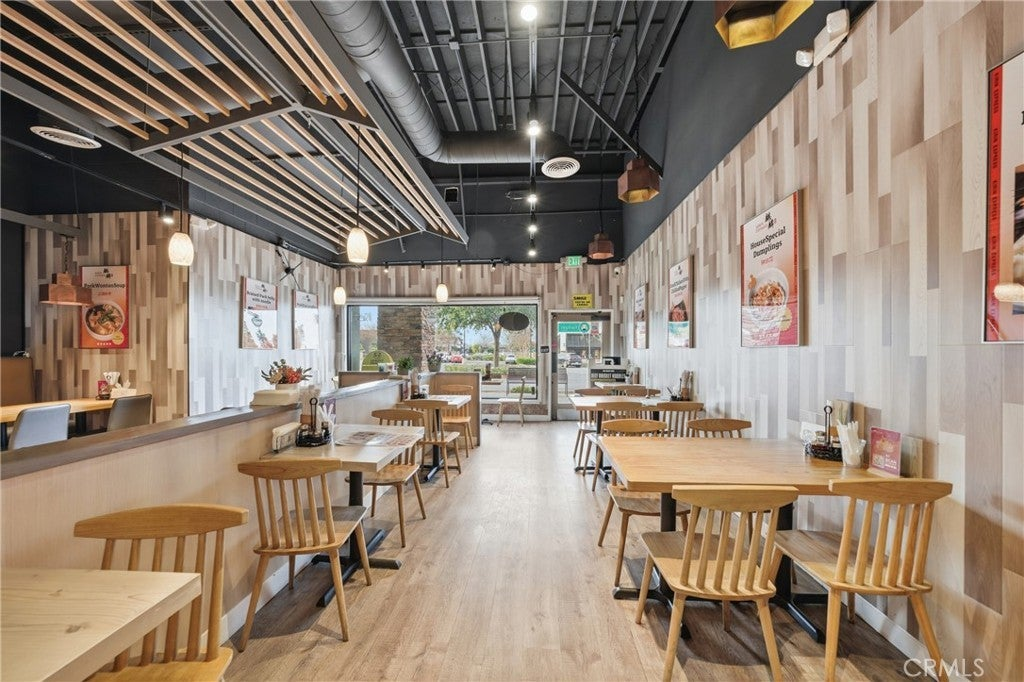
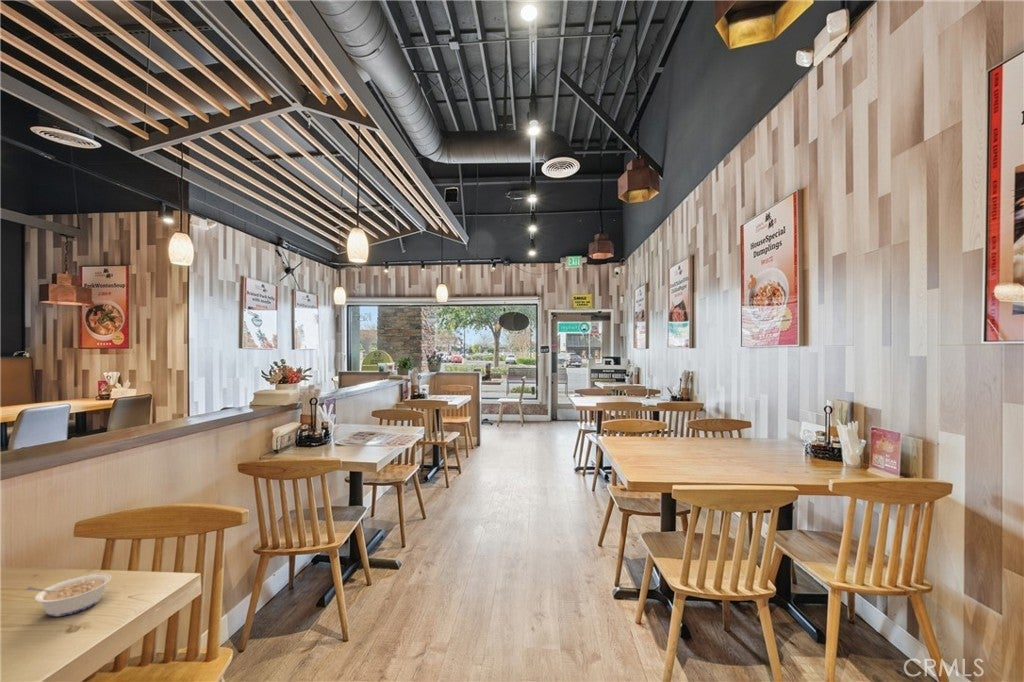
+ legume (71, 595)
